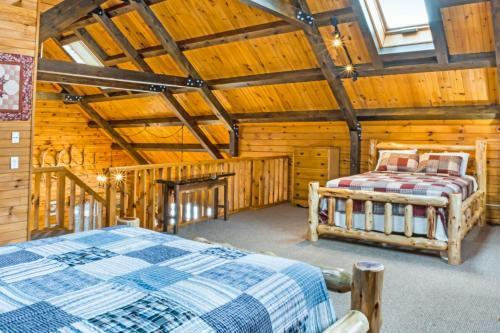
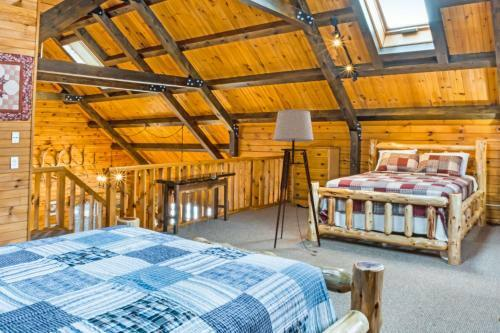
+ floor lamp (293, 177)
